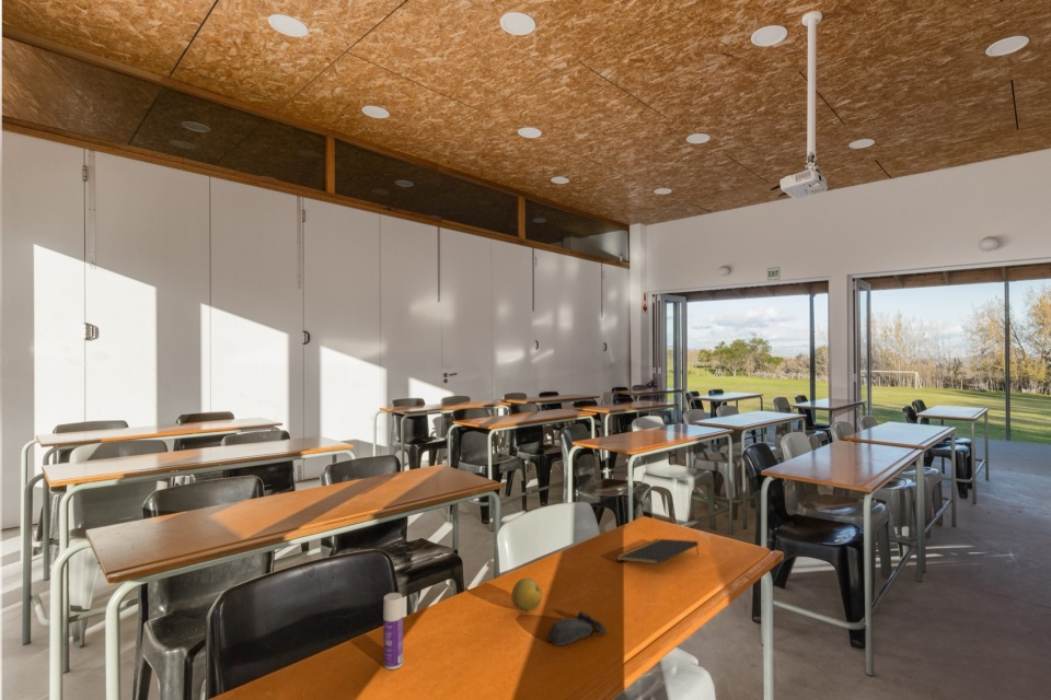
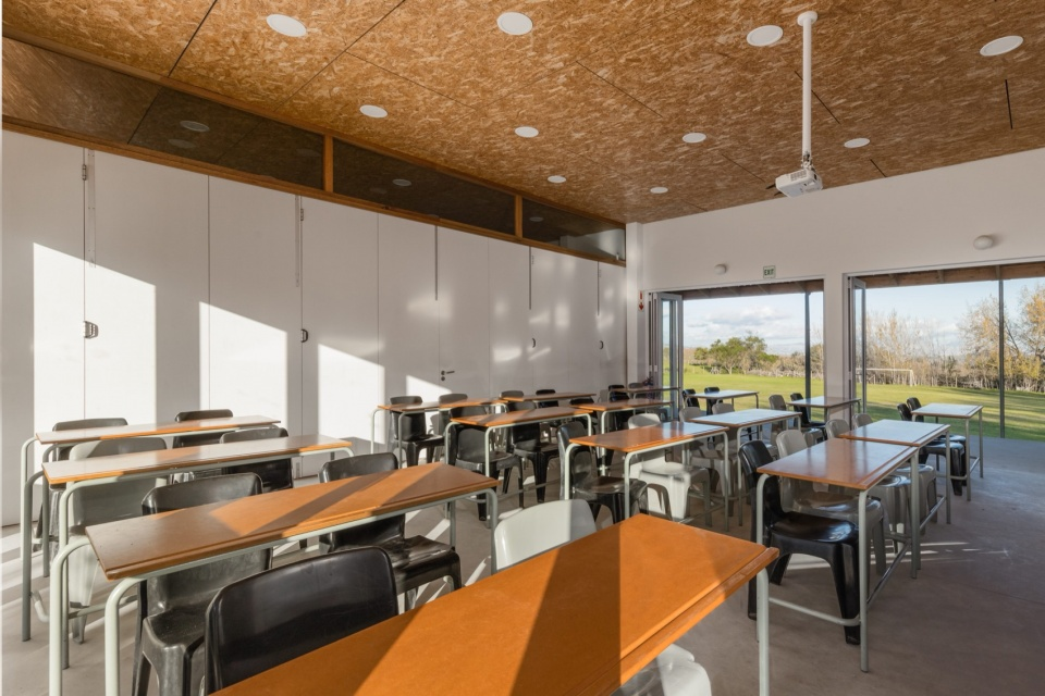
- notepad (657, 550)
- bottle (393, 630)
- computer mouse (573, 626)
- fruit (527, 594)
